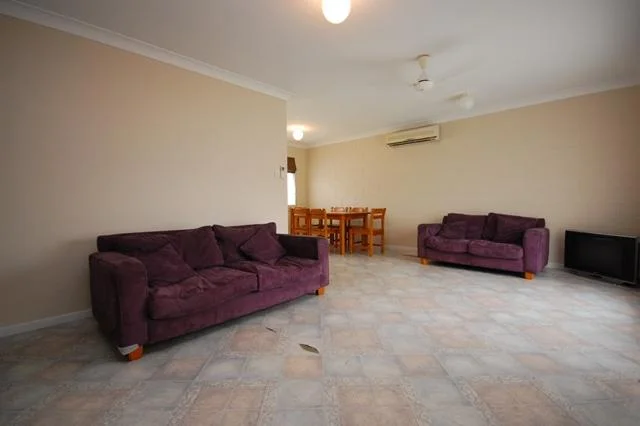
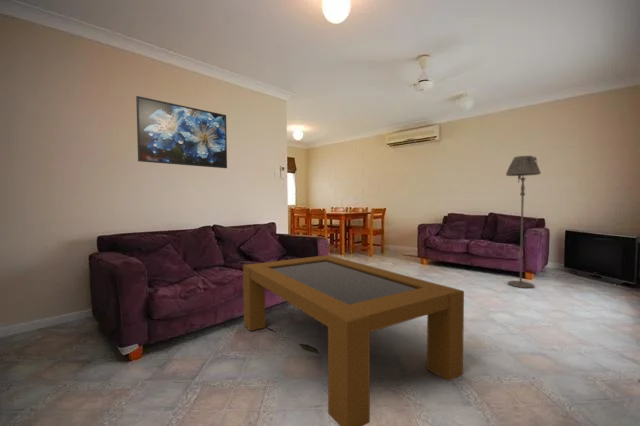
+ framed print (186, 135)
+ floor lamp (521, 221)
+ coffee table (334, 310)
